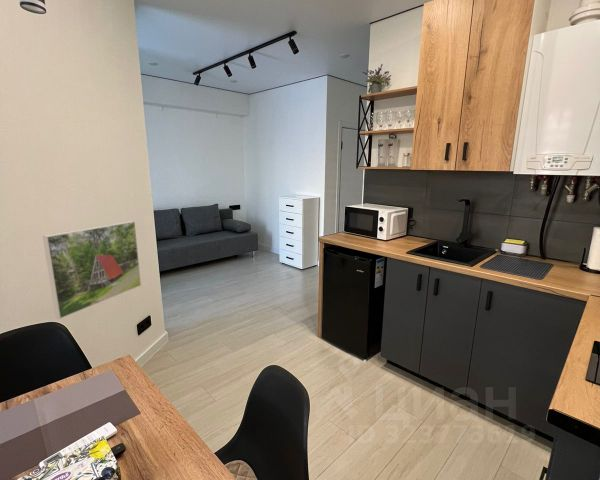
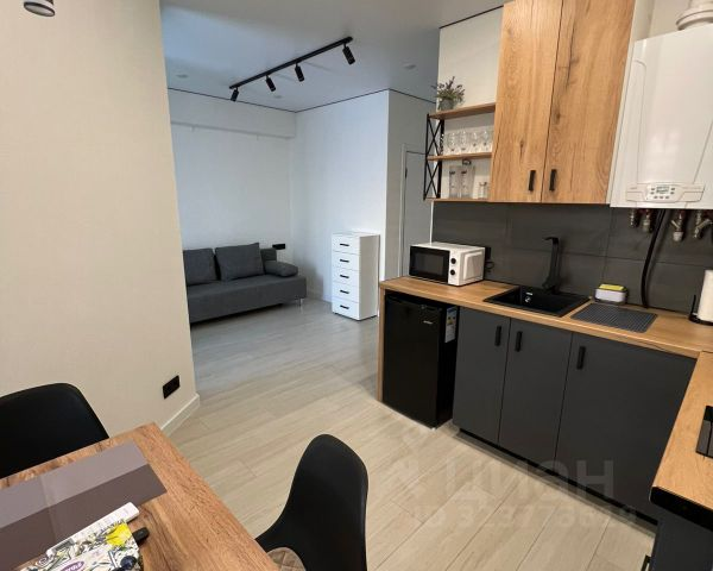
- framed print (99, 264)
